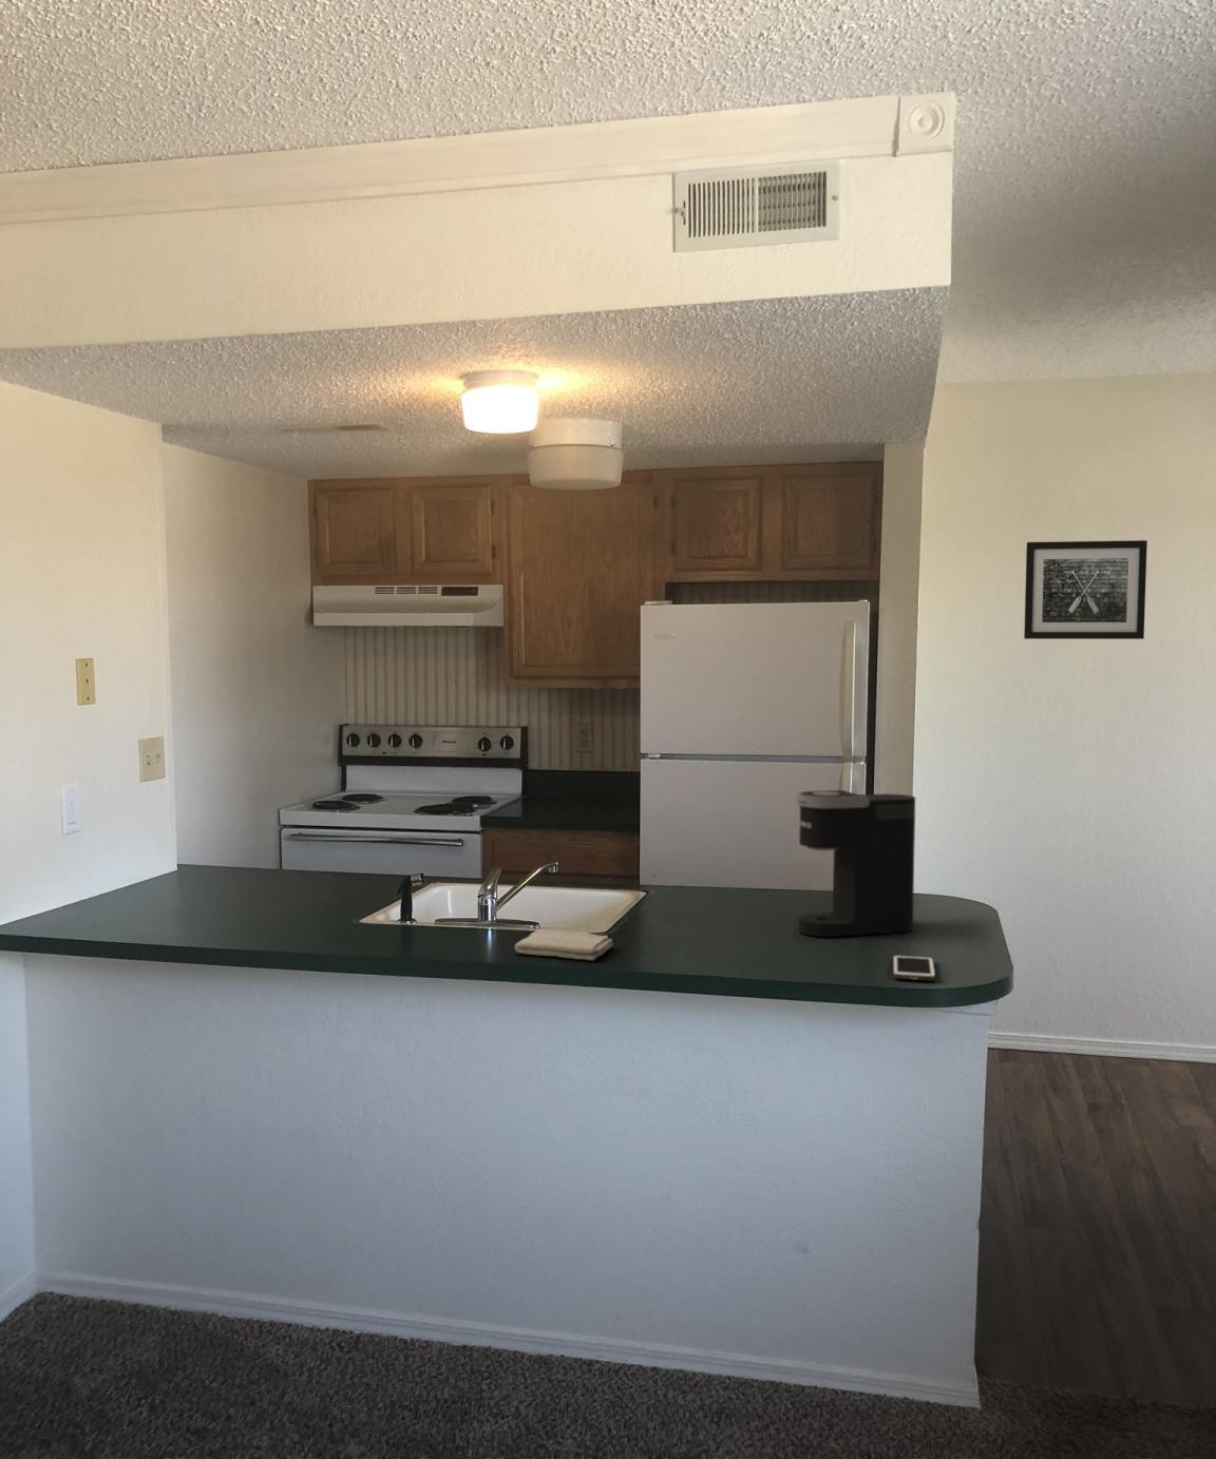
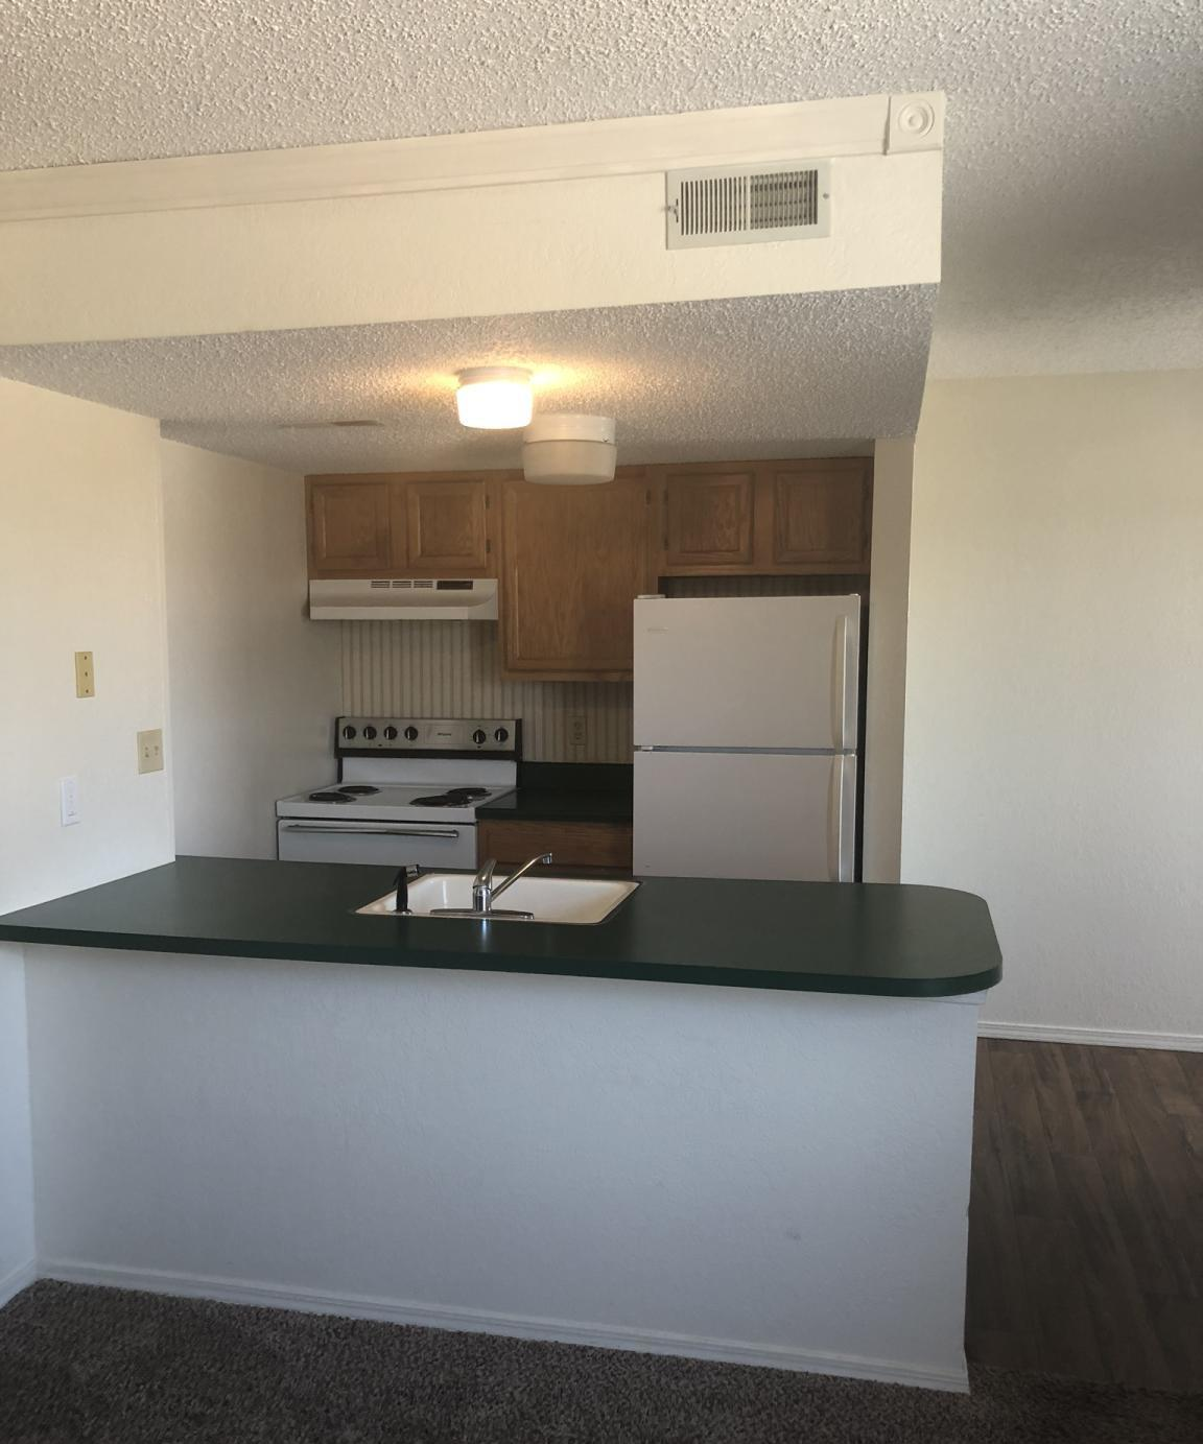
- coffee maker (855, 860)
- cell phone (913, 967)
- washcloth (564, 943)
- wall art (1084, 590)
